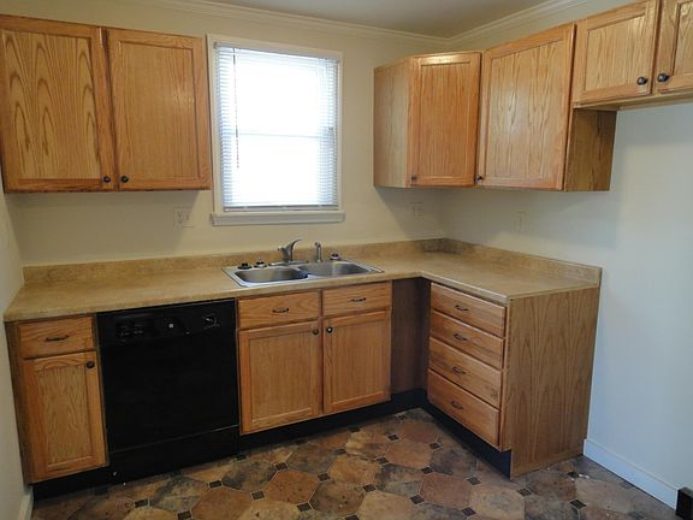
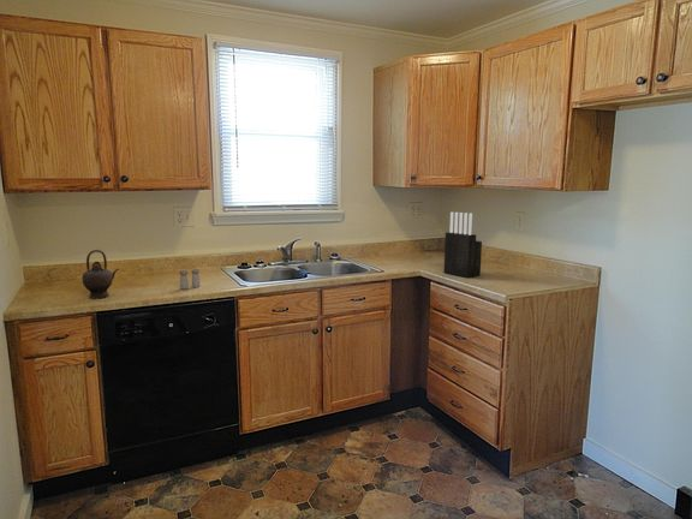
+ salt and pepper shaker (192, 278)
+ knife block (464, 243)
+ teapot (100, 273)
